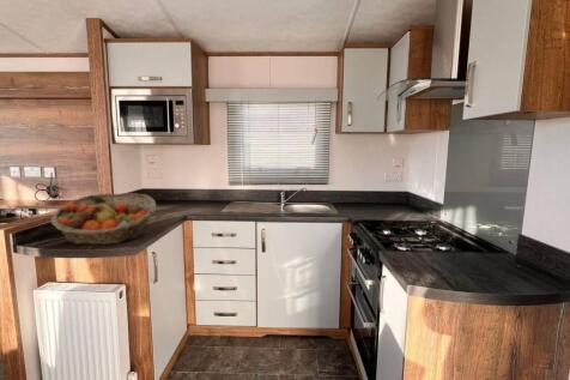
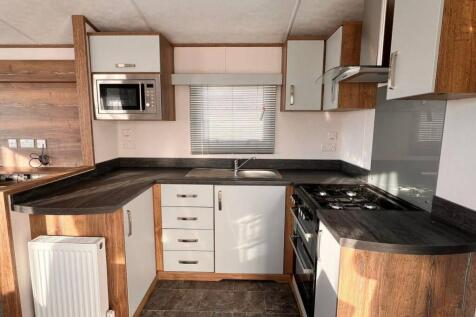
- fruit basket (107, 217)
